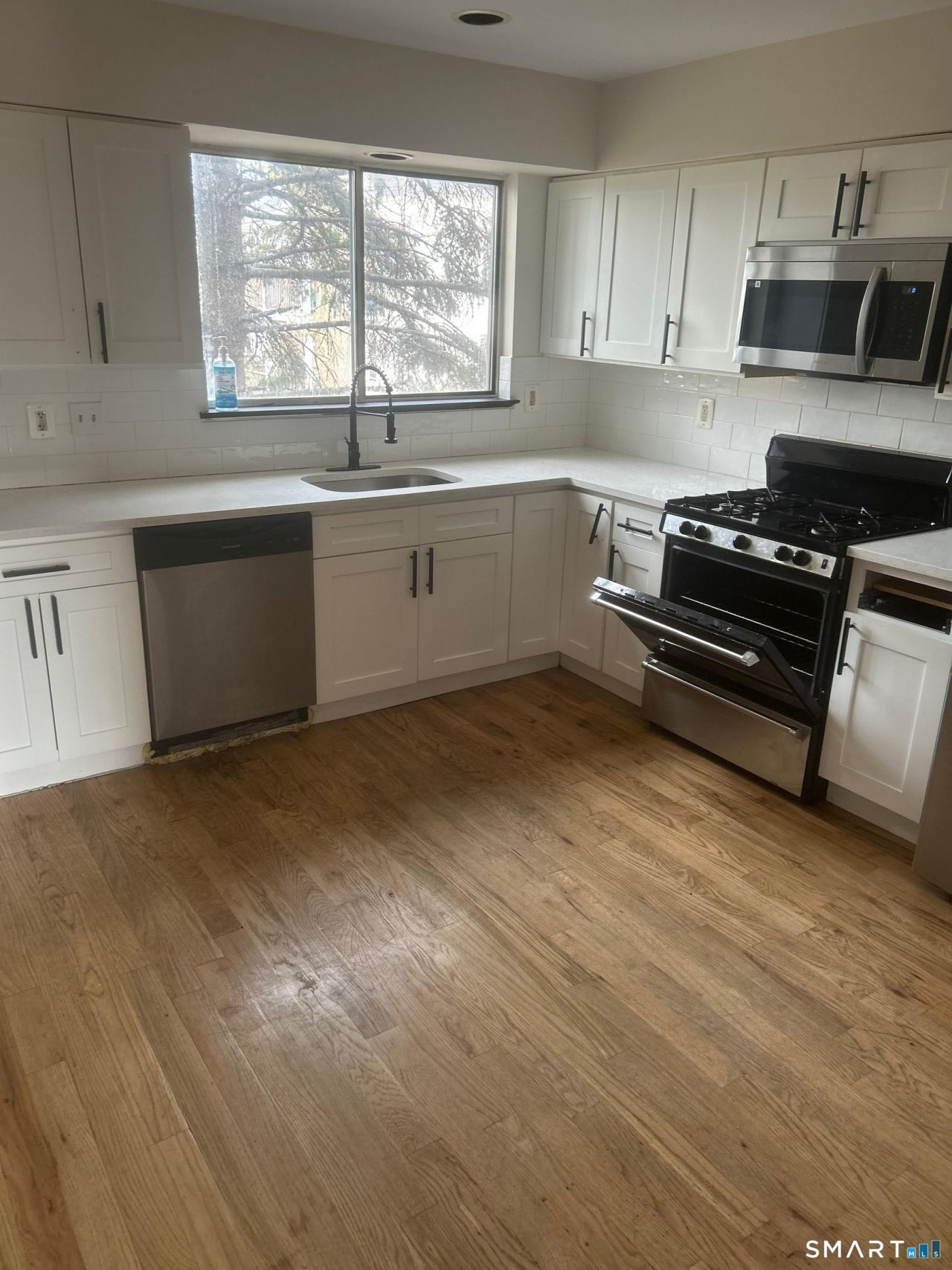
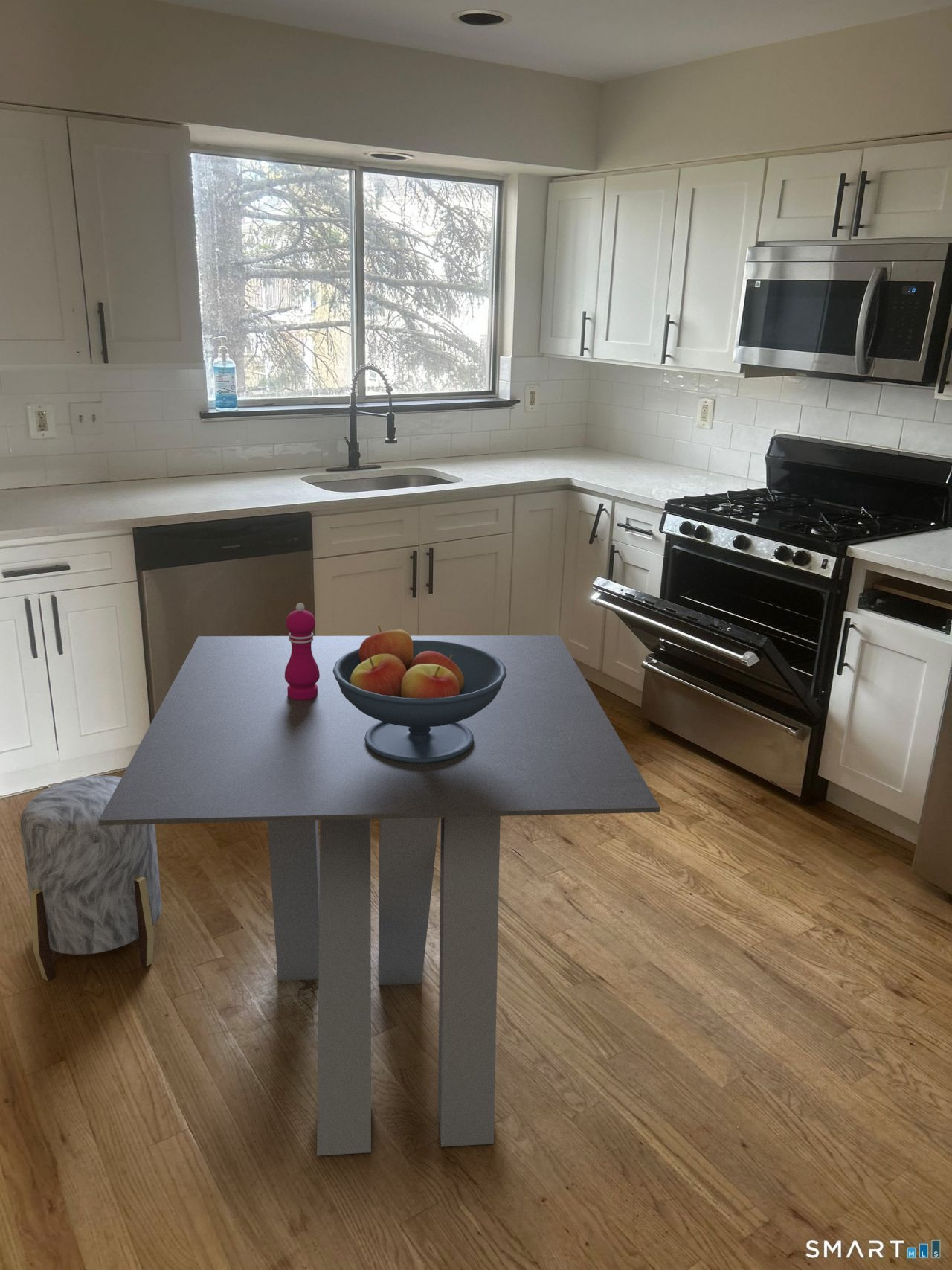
+ stool (94, 869)
+ pepper mill (301, 649)
+ fruit bowl (419, 690)
+ dining table (384, 882)
